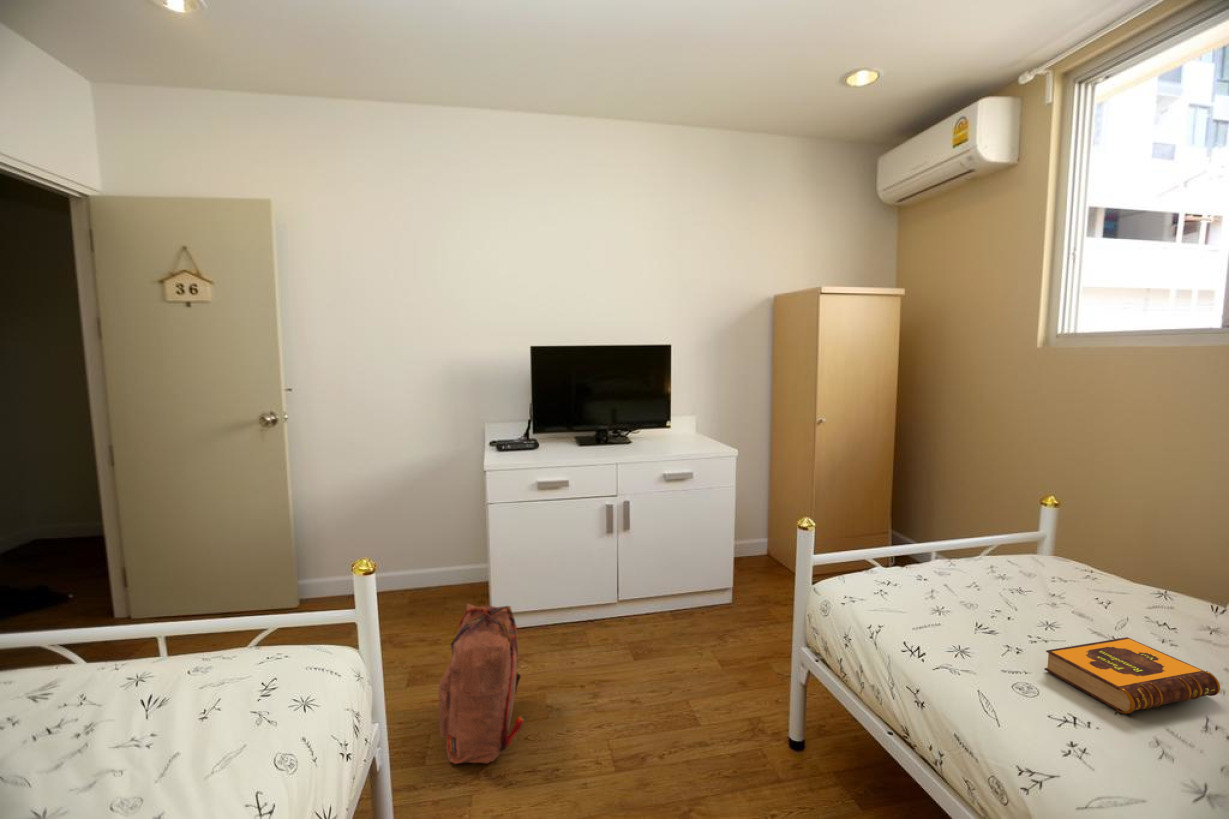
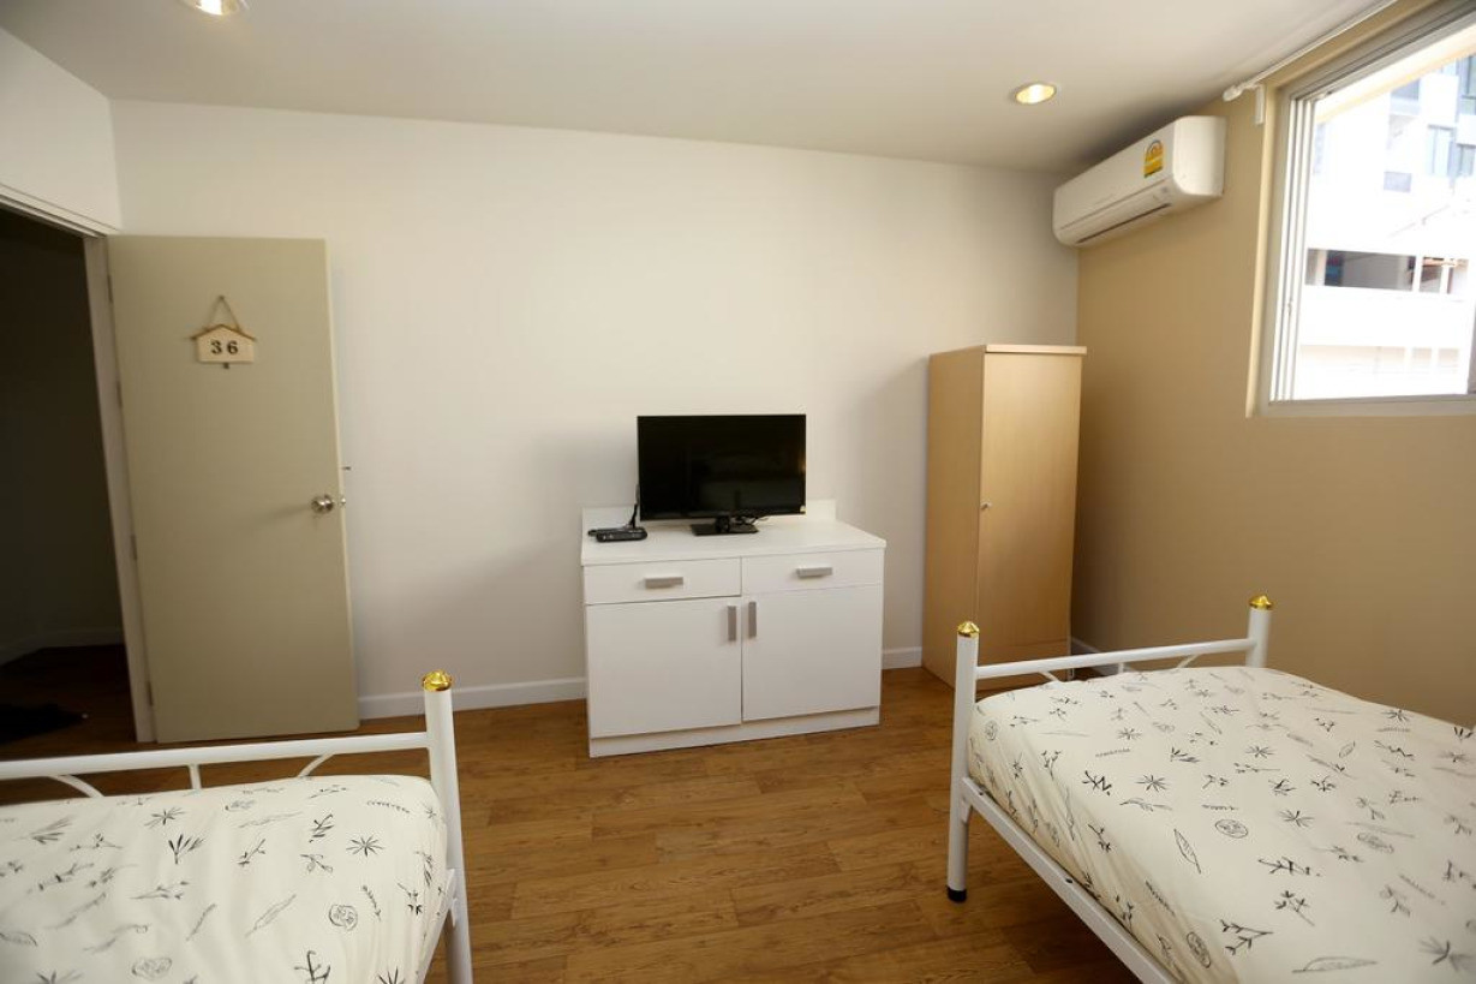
- hardback book (1129, 674)
- backpack (487, 669)
